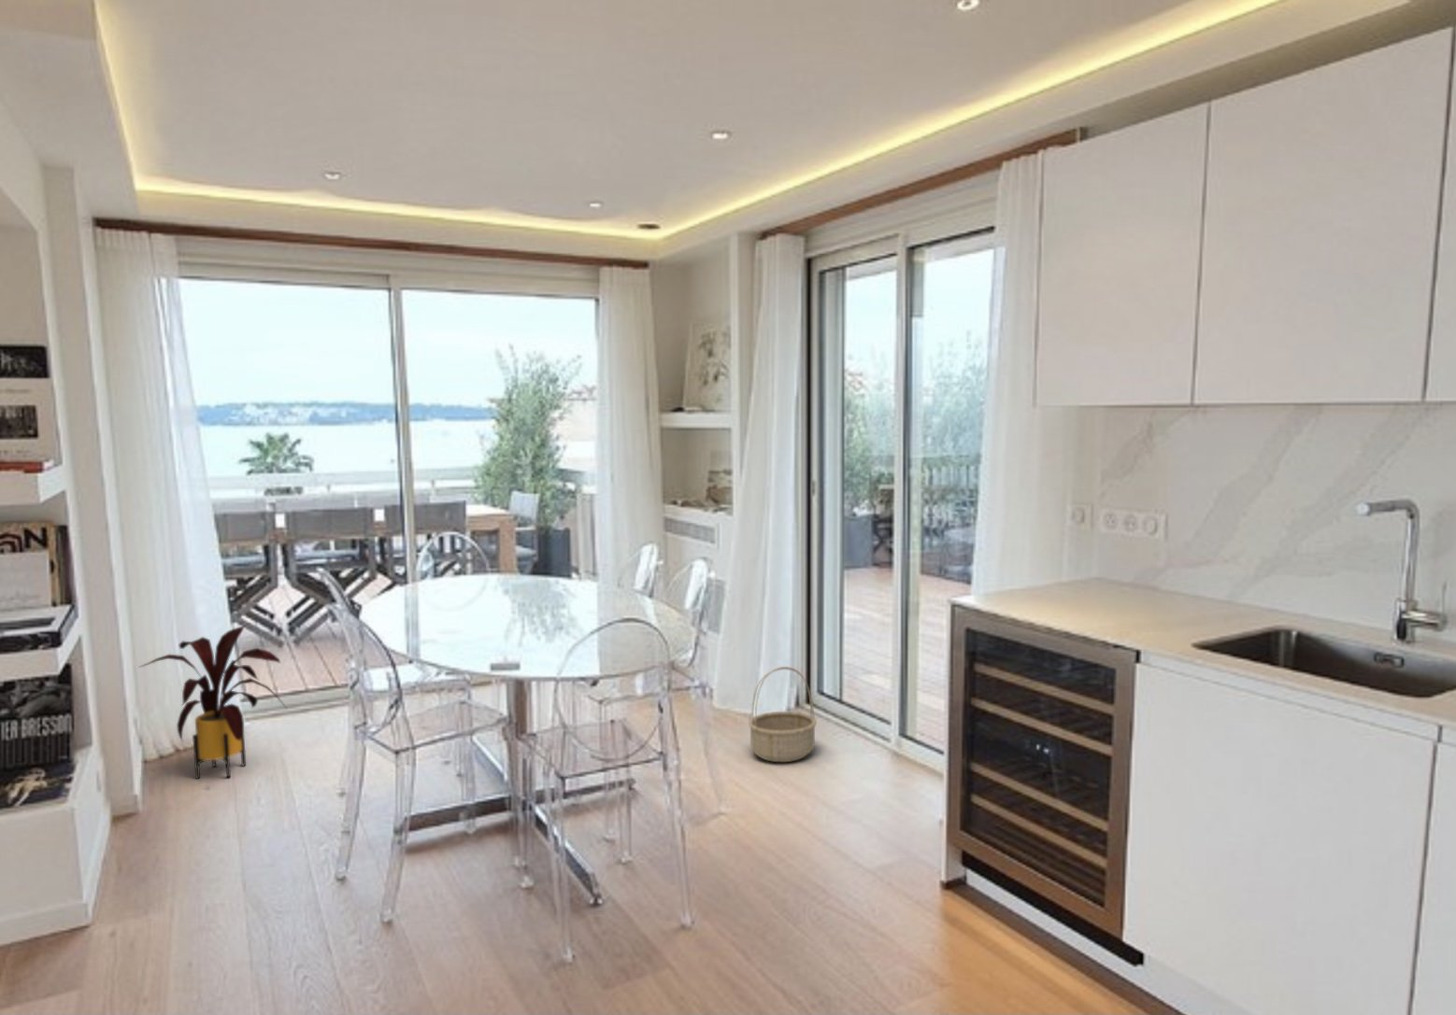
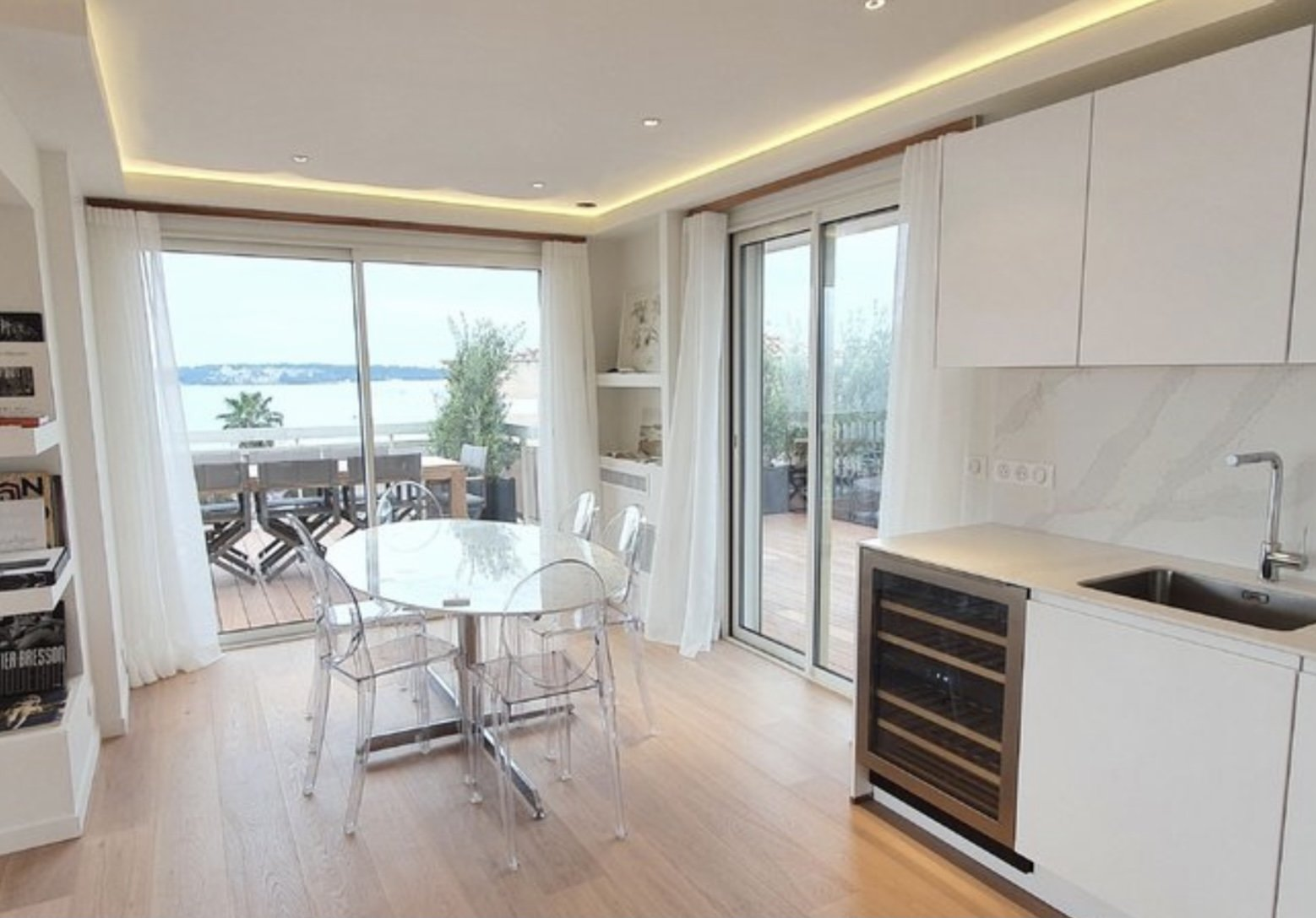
- house plant (212, 703)
- basket (782, 712)
